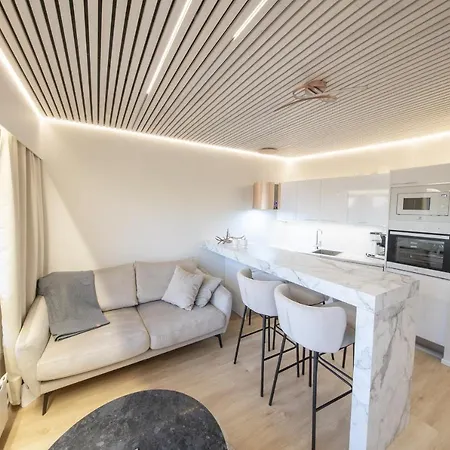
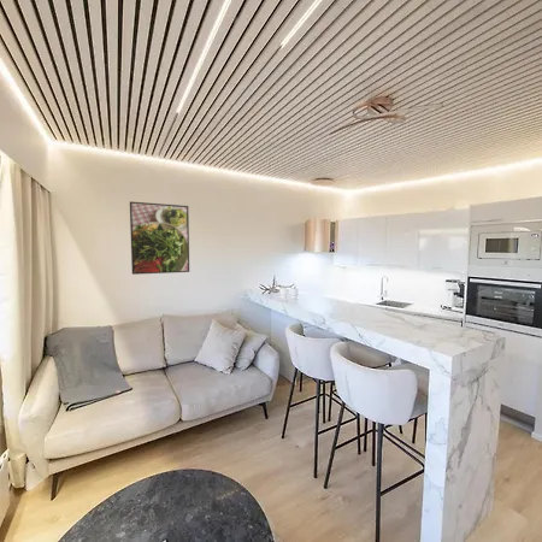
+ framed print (160, 238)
